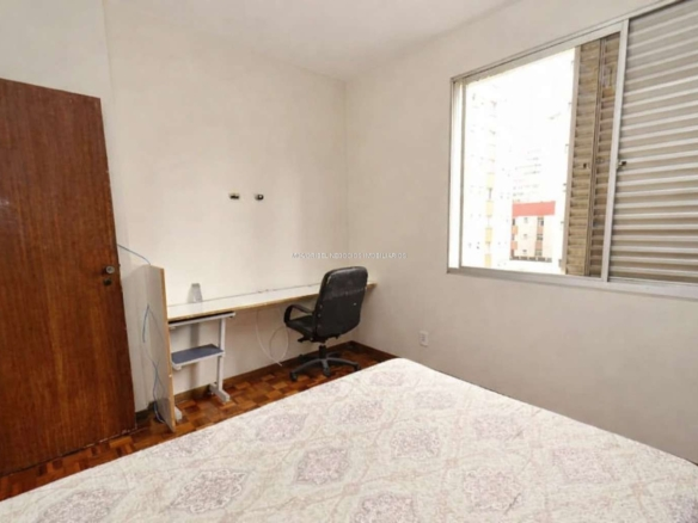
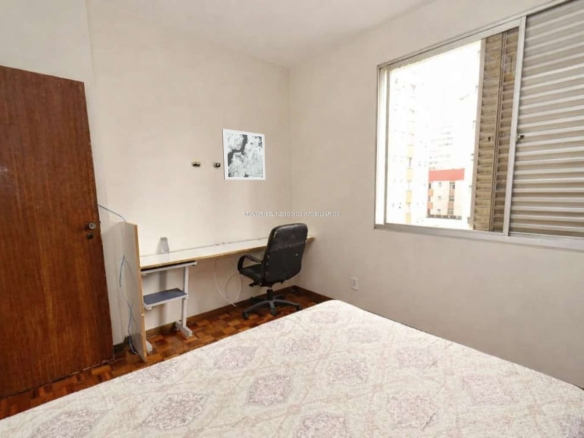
+ wall art (244, 156)
